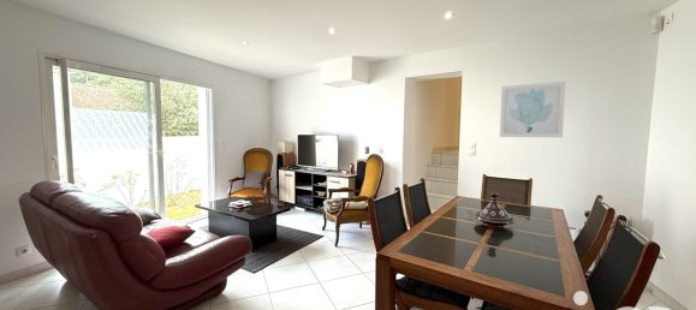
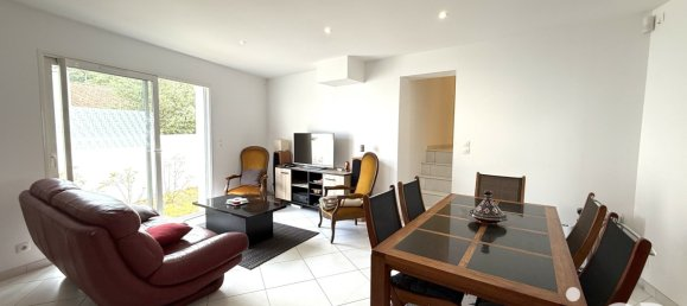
- wall art (530, 111)
